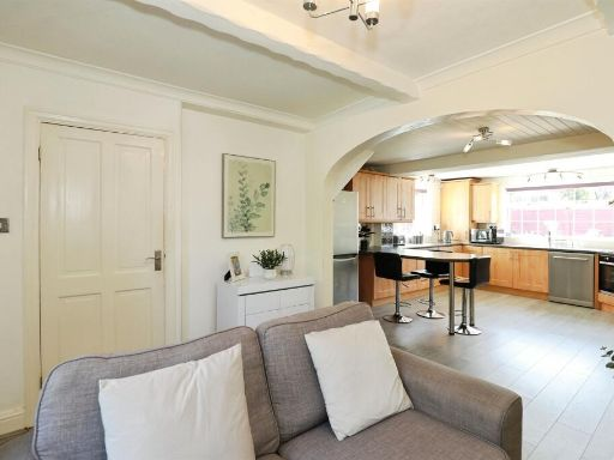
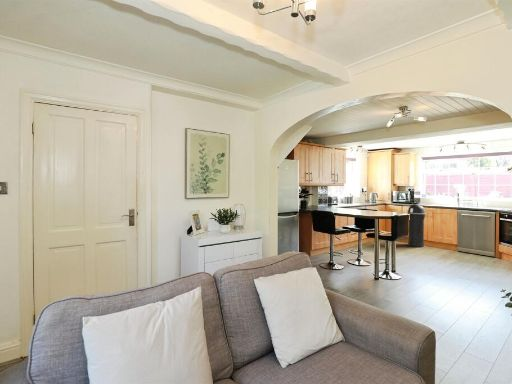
+ trash can (415, 224)
